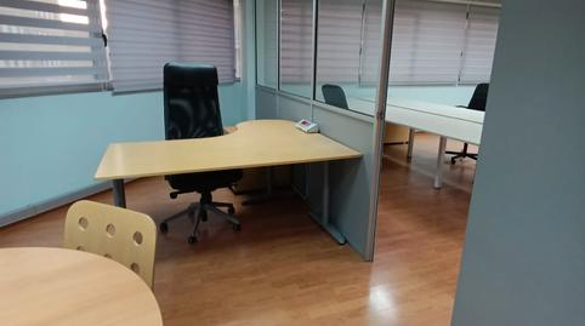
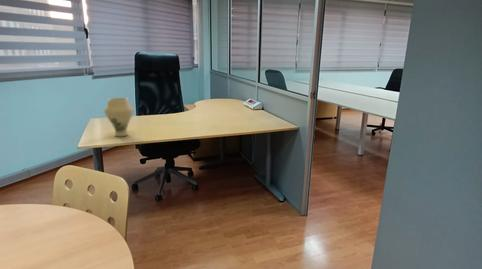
+ vase (119, 117)
